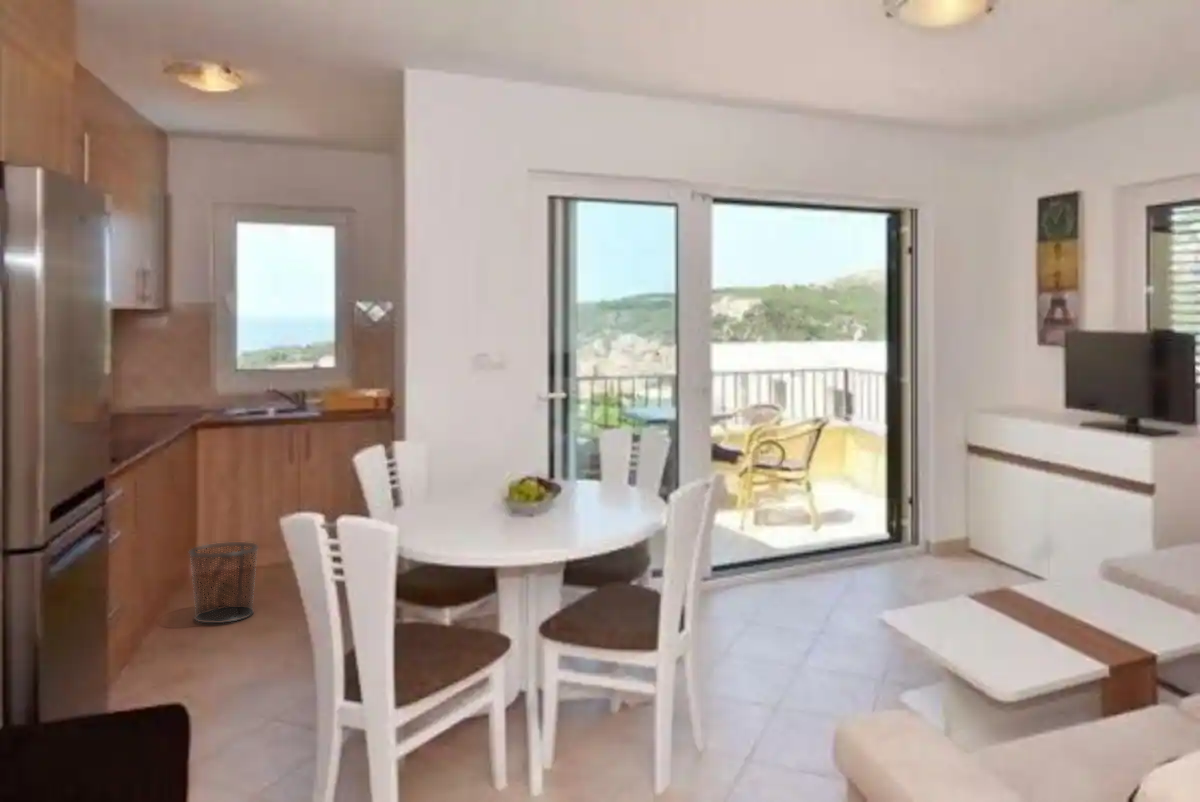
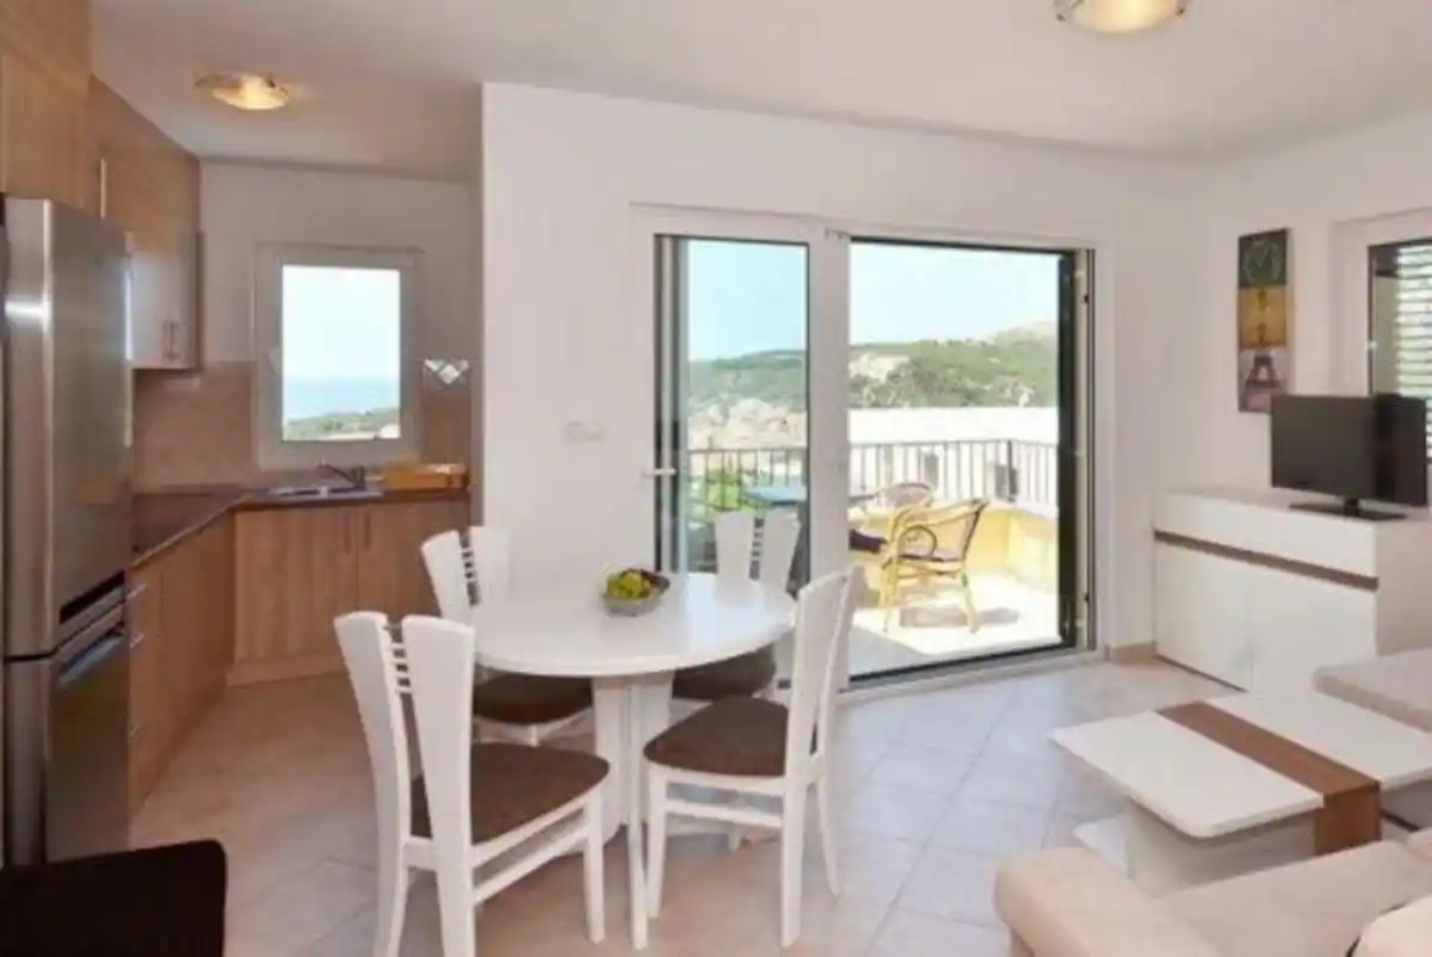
- waste bin (224, 582)
